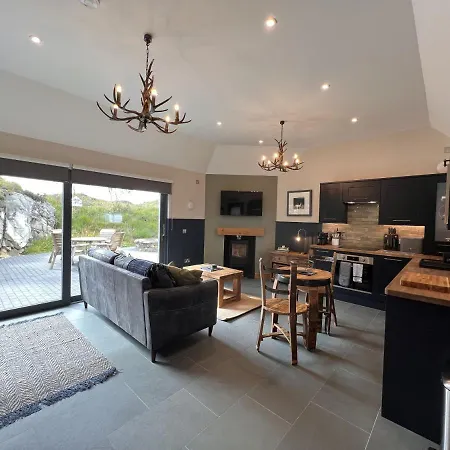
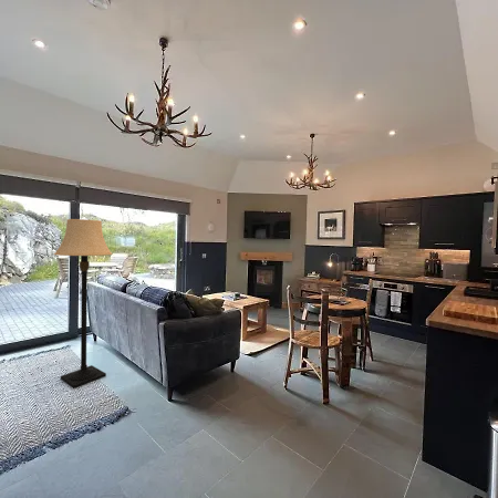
+ lamp (84, 299)
